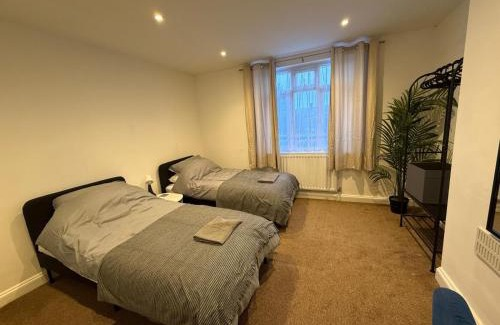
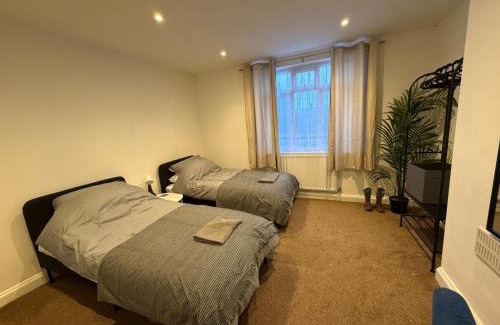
+ boots (376, 198)
